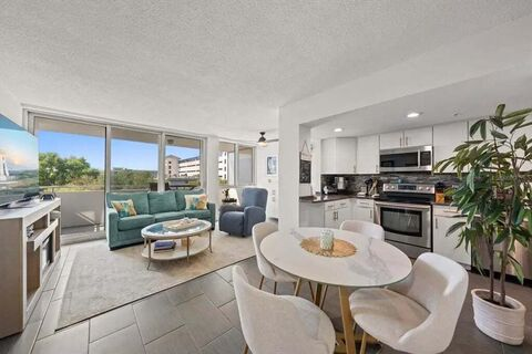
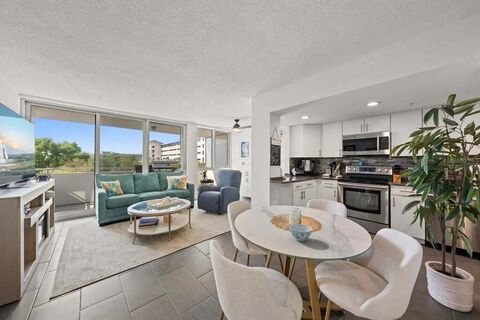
+ chinaware (300, 233)
